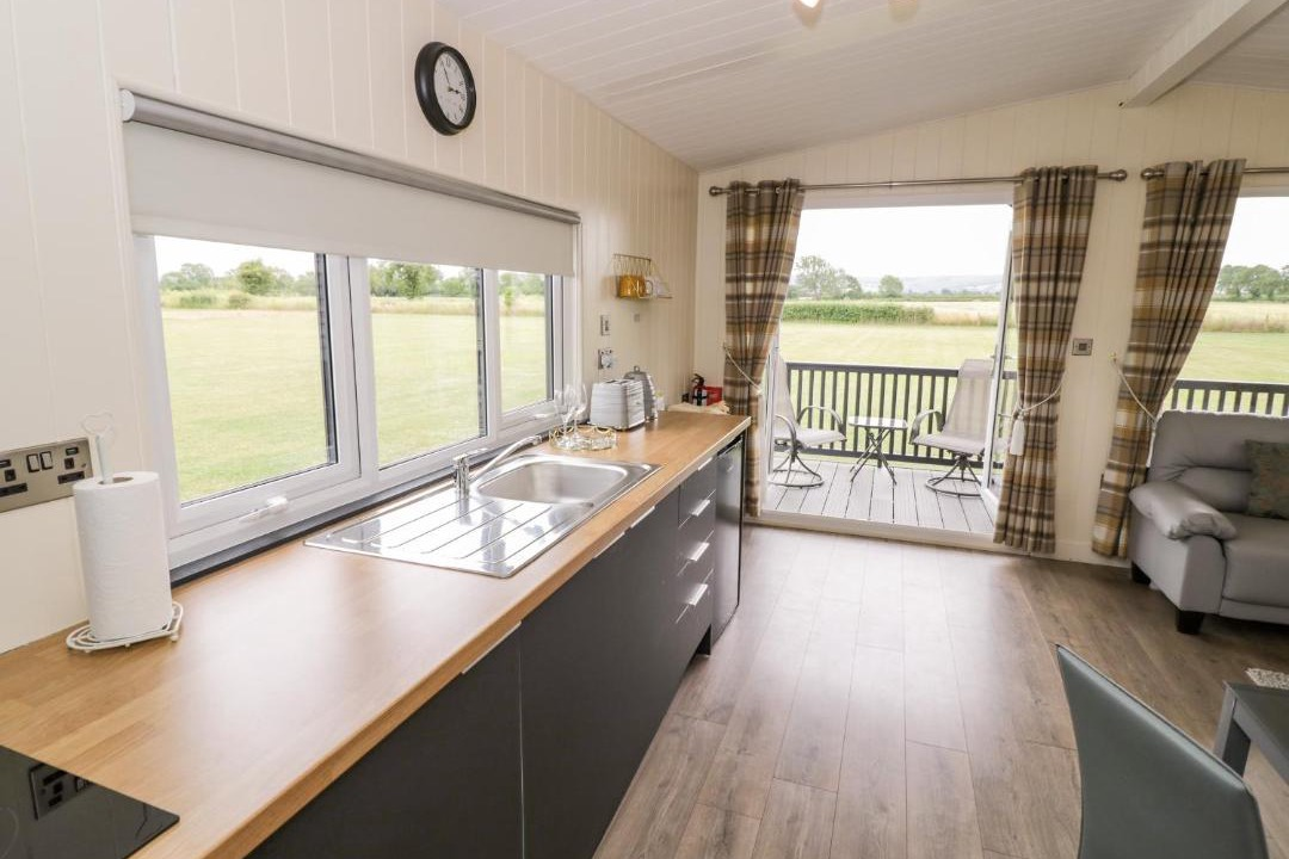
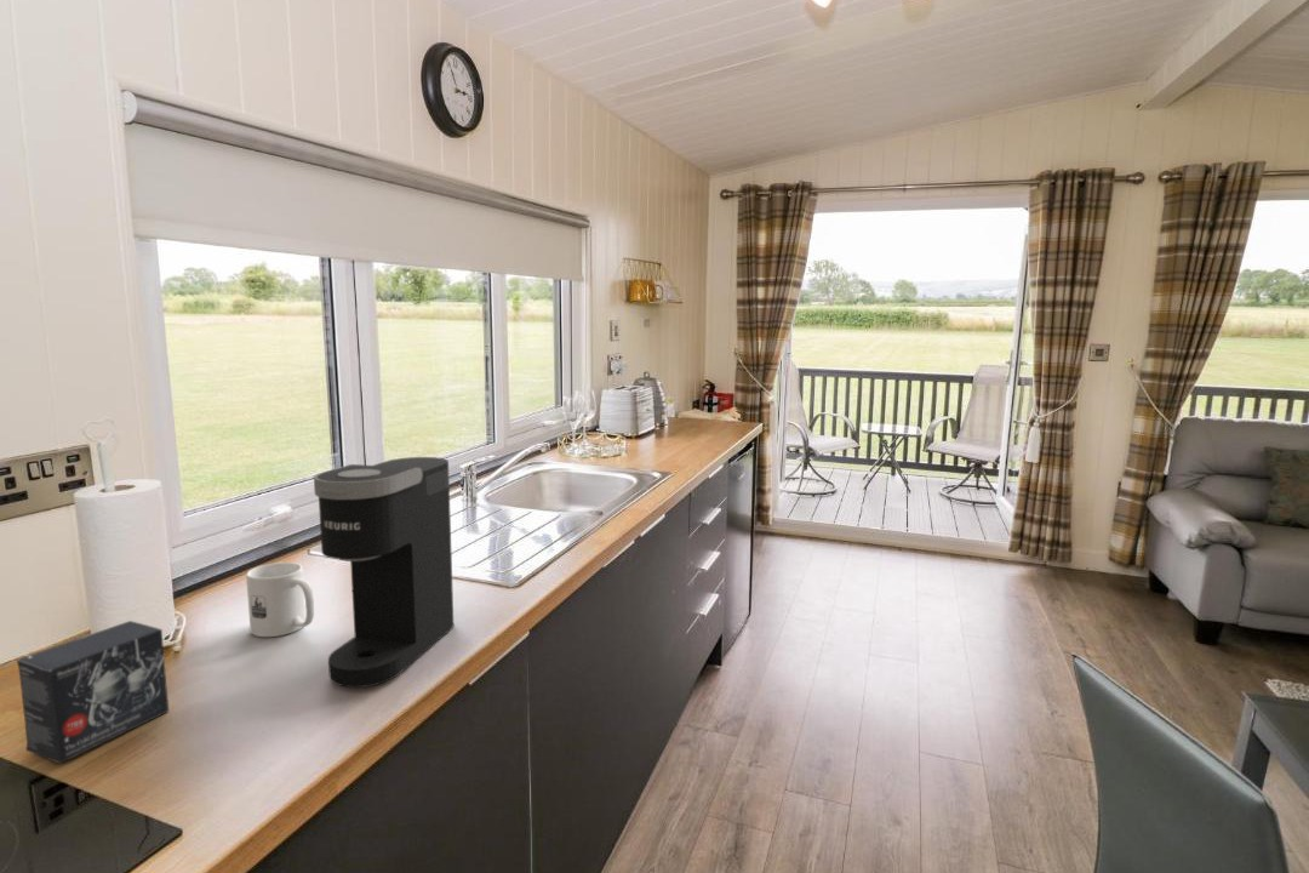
+ mug (284, 599)
+ coffee maker (391, 558)
+ small box (97, 686)
